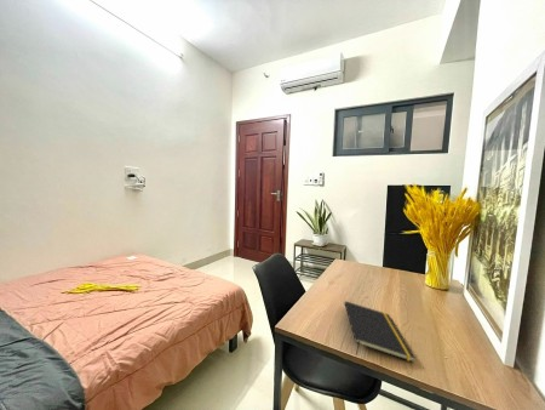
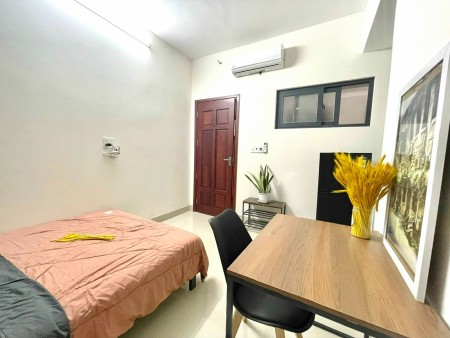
- notepad (373, 326)
